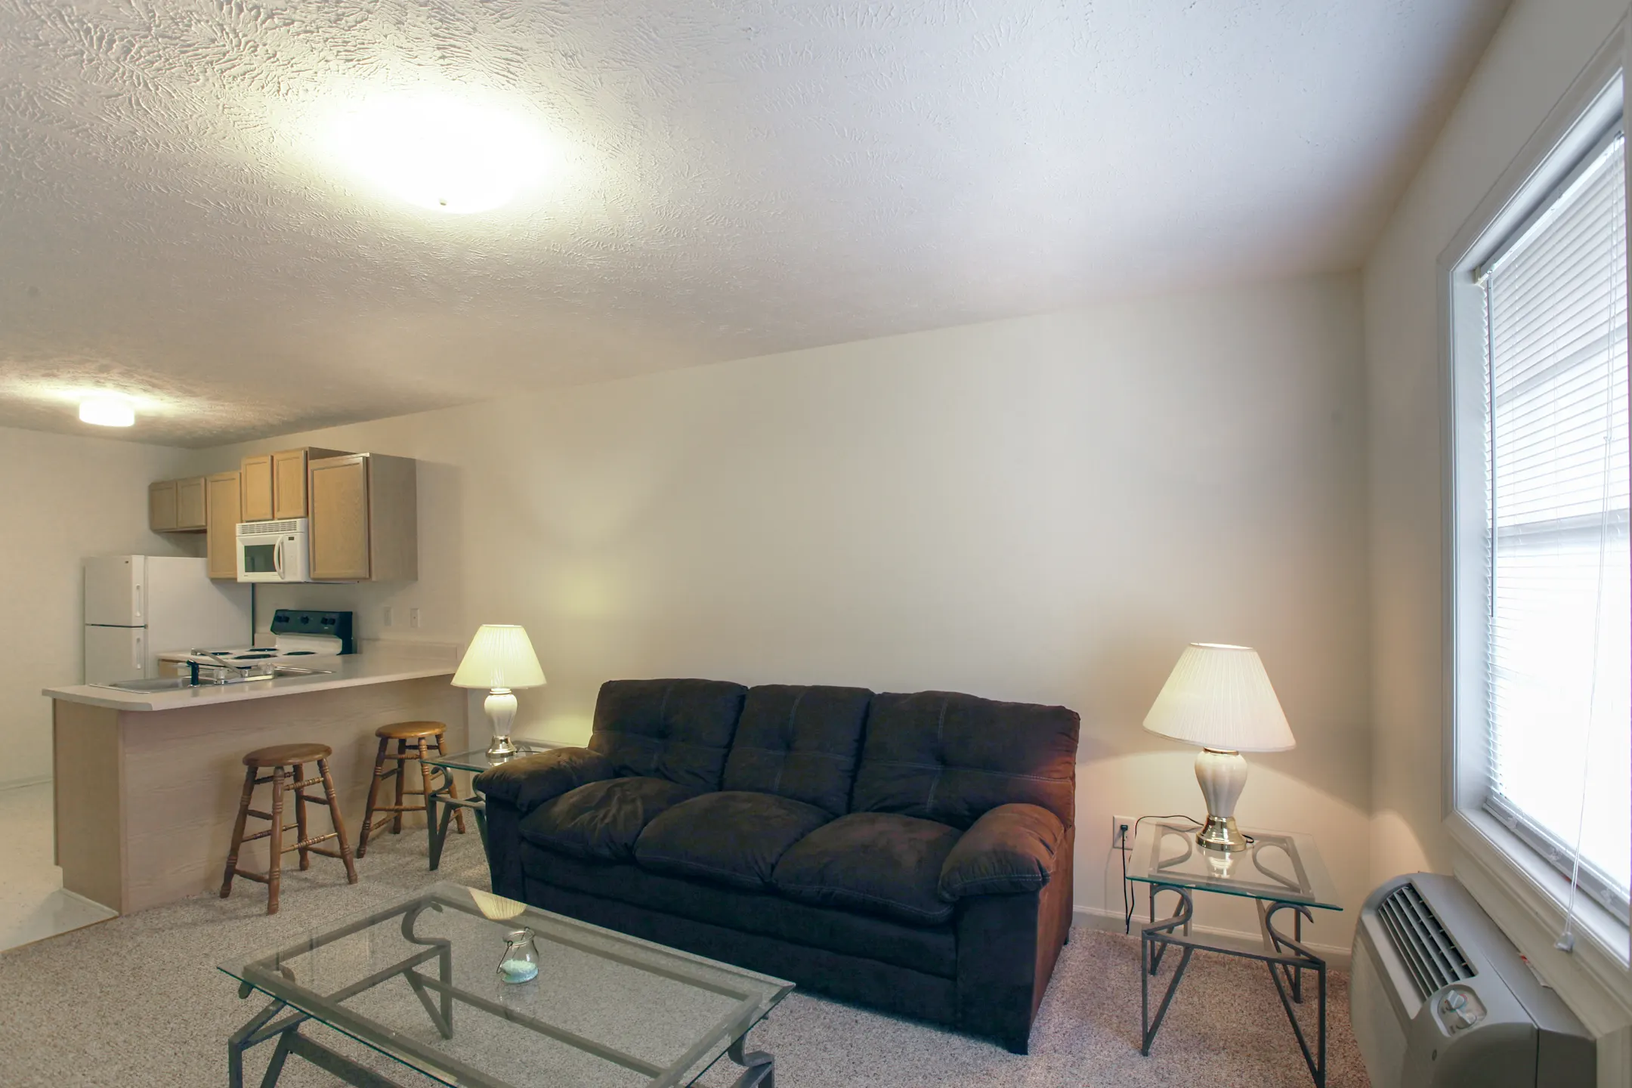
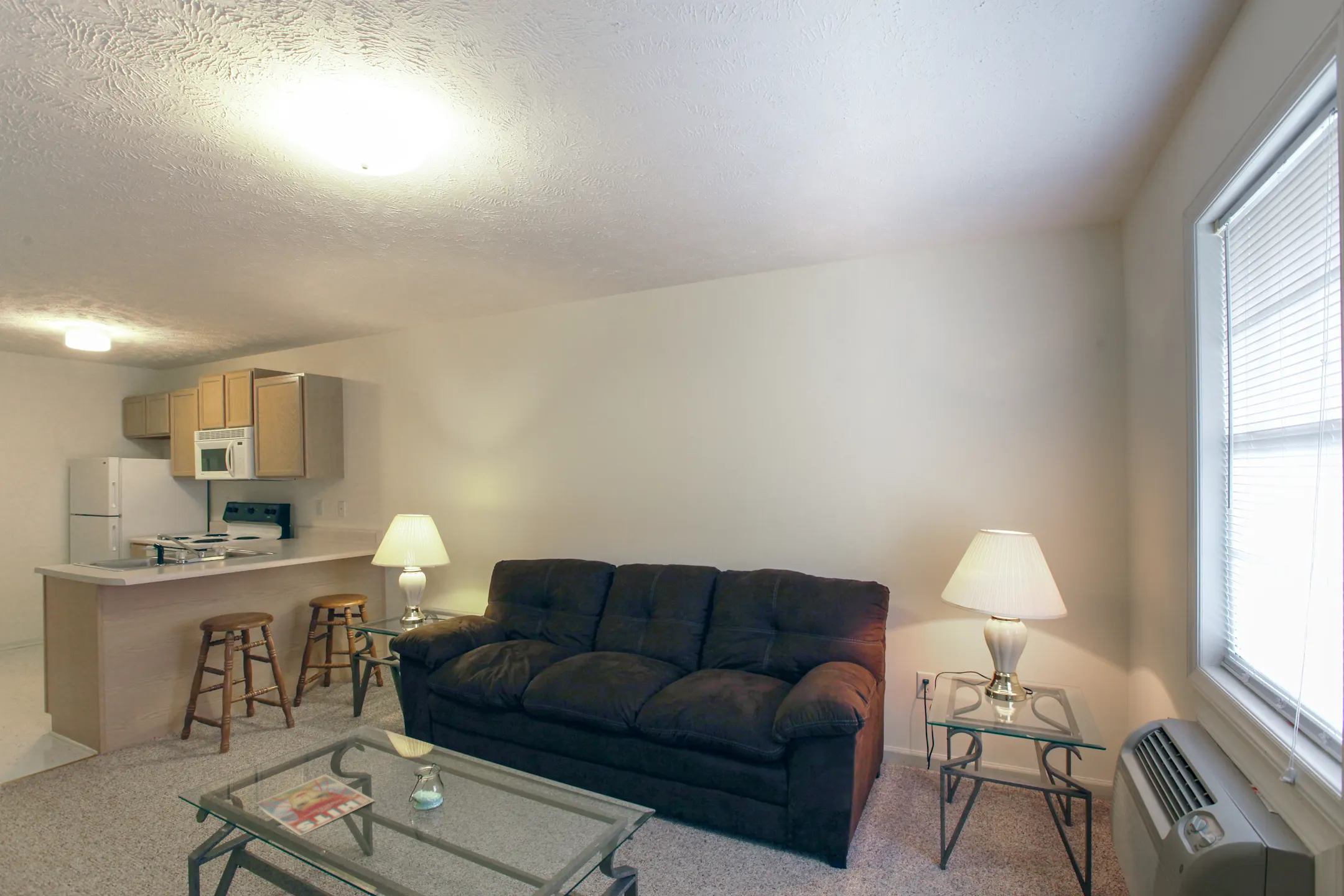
+ magazine (314, 802)
